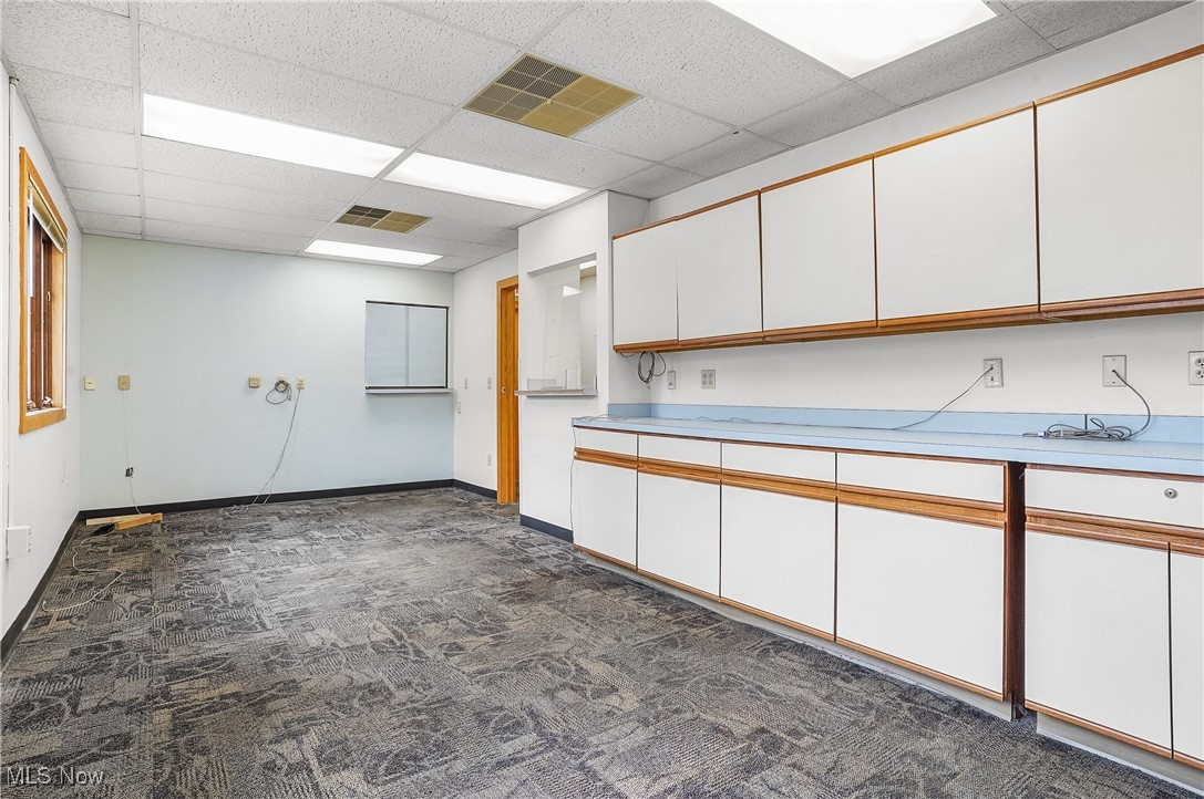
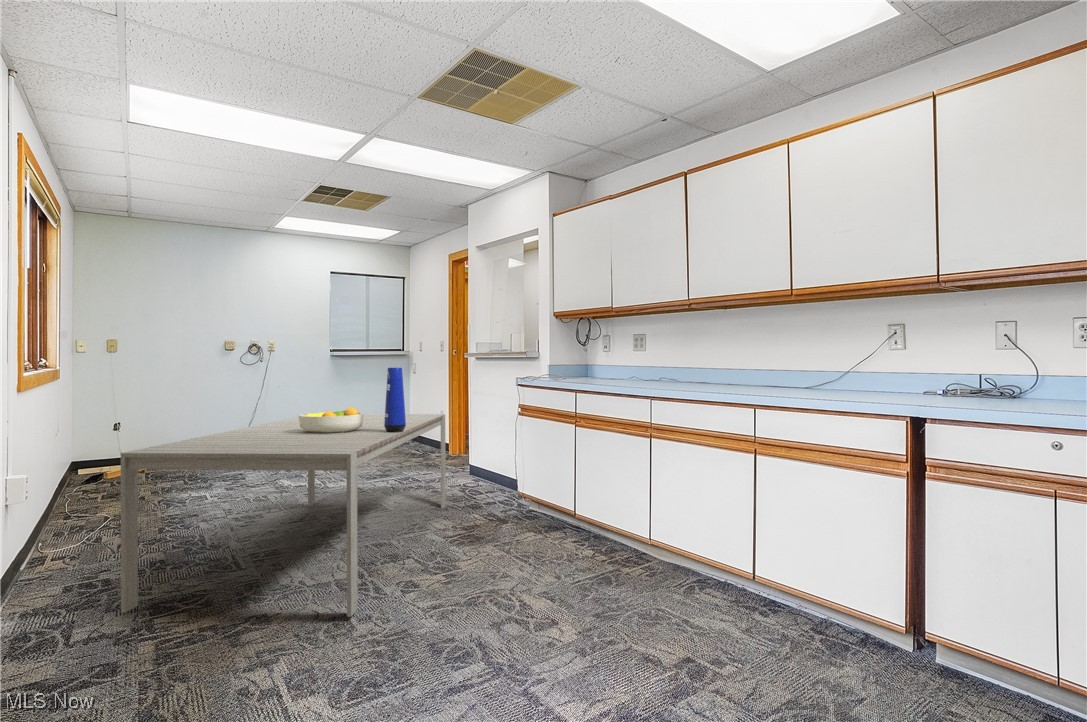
+ dining table (314, 486)
+ vase (395, 399)
+ fruit bowl (331, 418)
